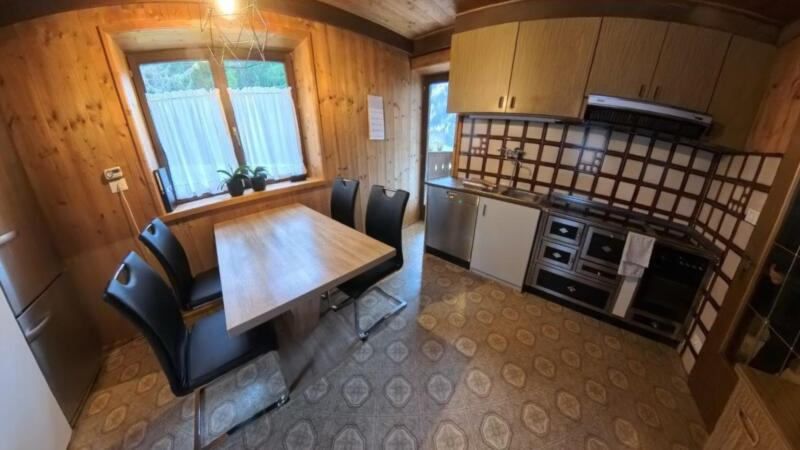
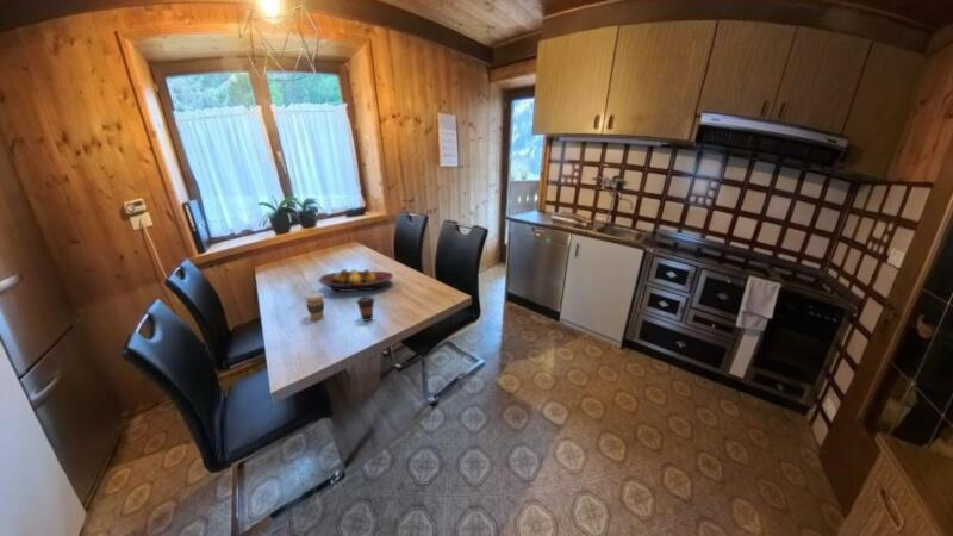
+ coffee cup (316, 306)
+ fruit bowl (356, 278)
+ coffee cup (366, 308)
